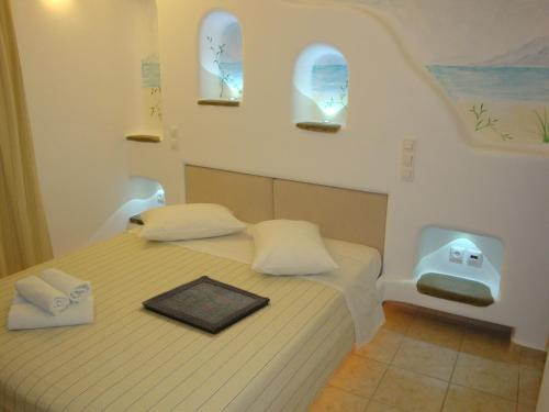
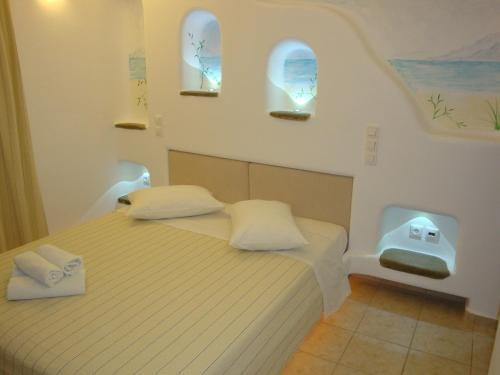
- serving tray (206, 301)
